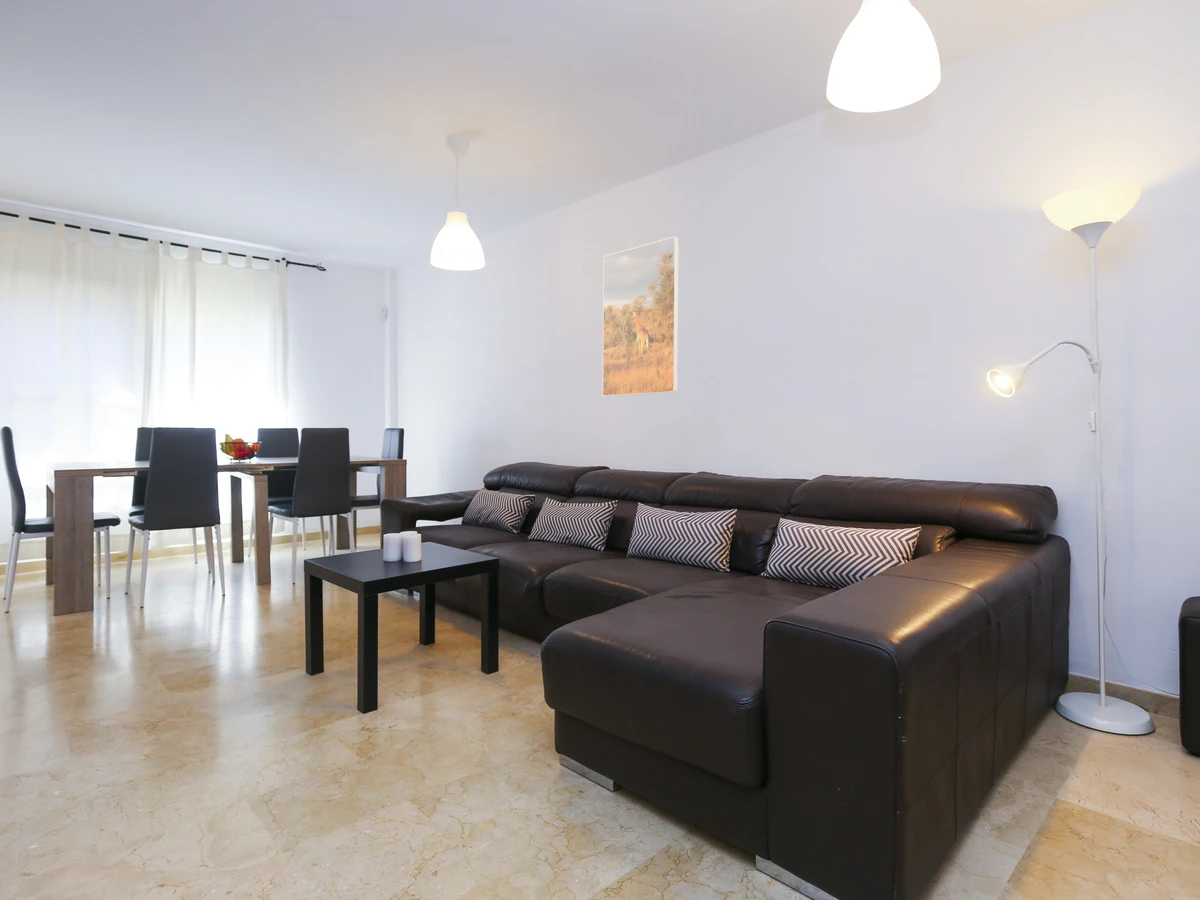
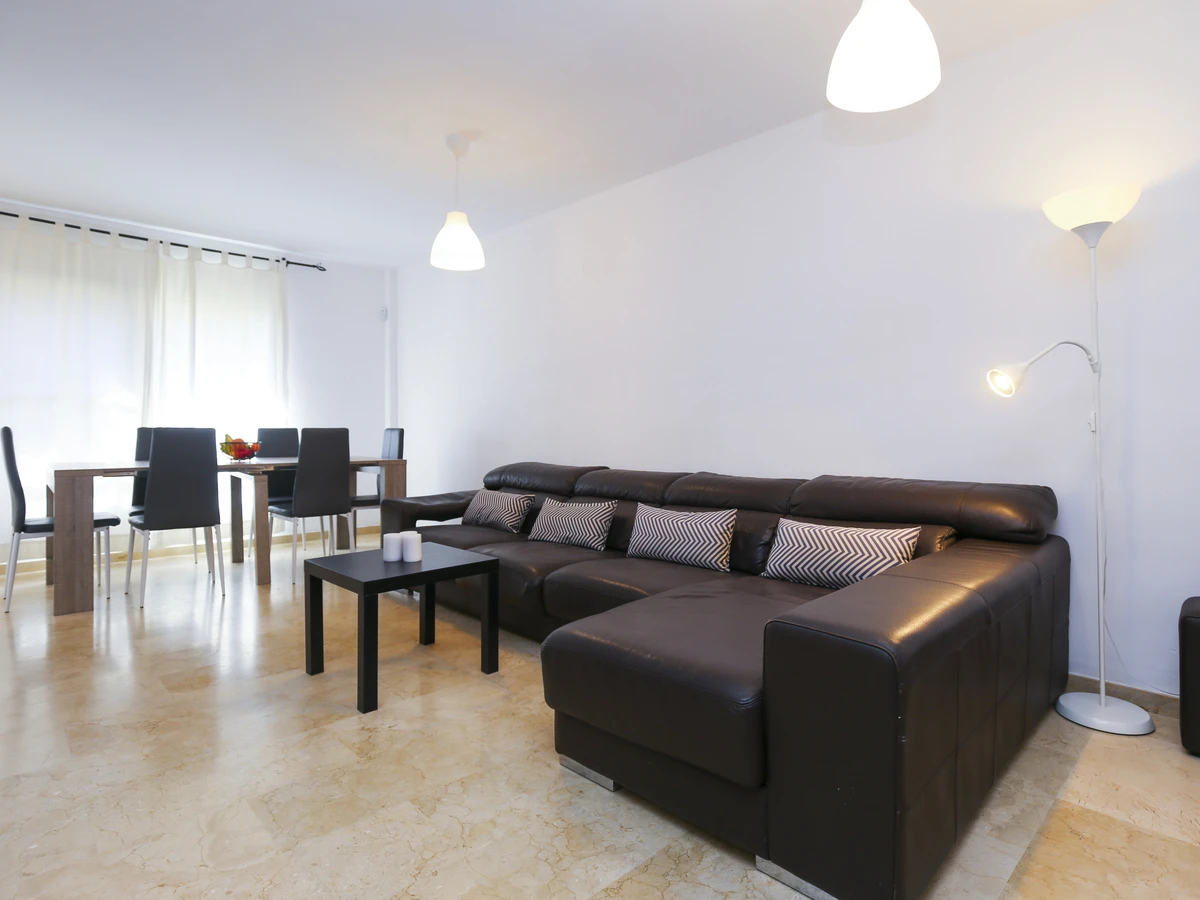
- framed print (638, 320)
